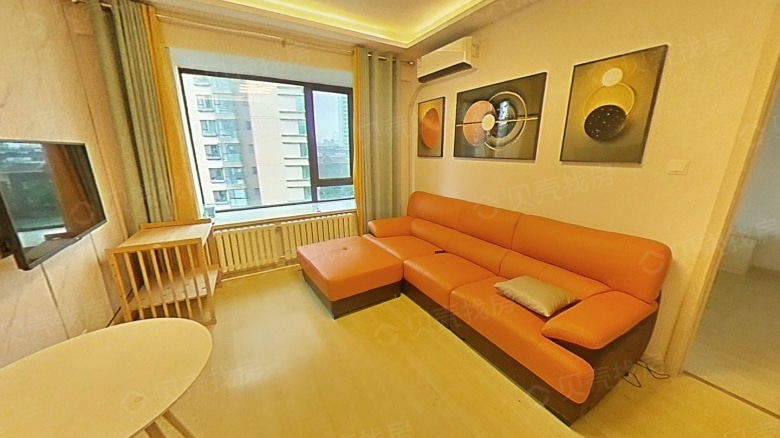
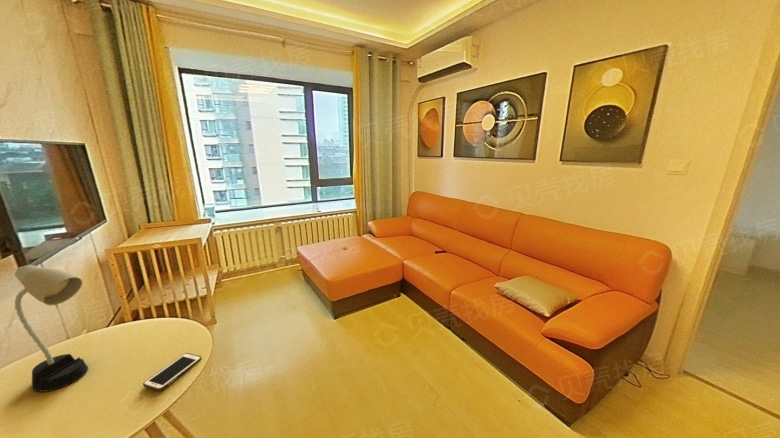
+ desk lamp (35, 333)
+ cell phone (174, 370)
